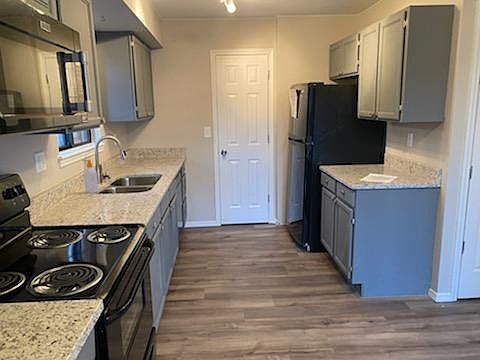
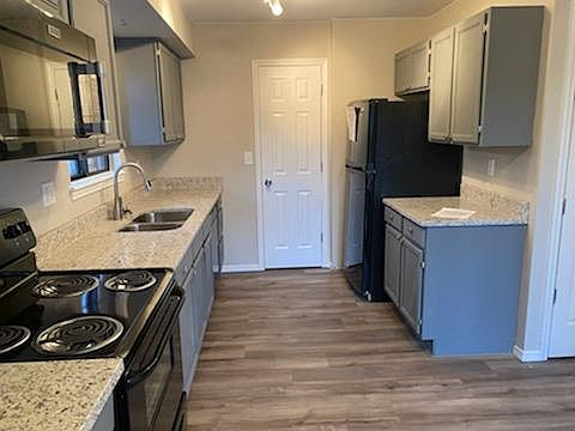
- soap bottle (90, 176)
